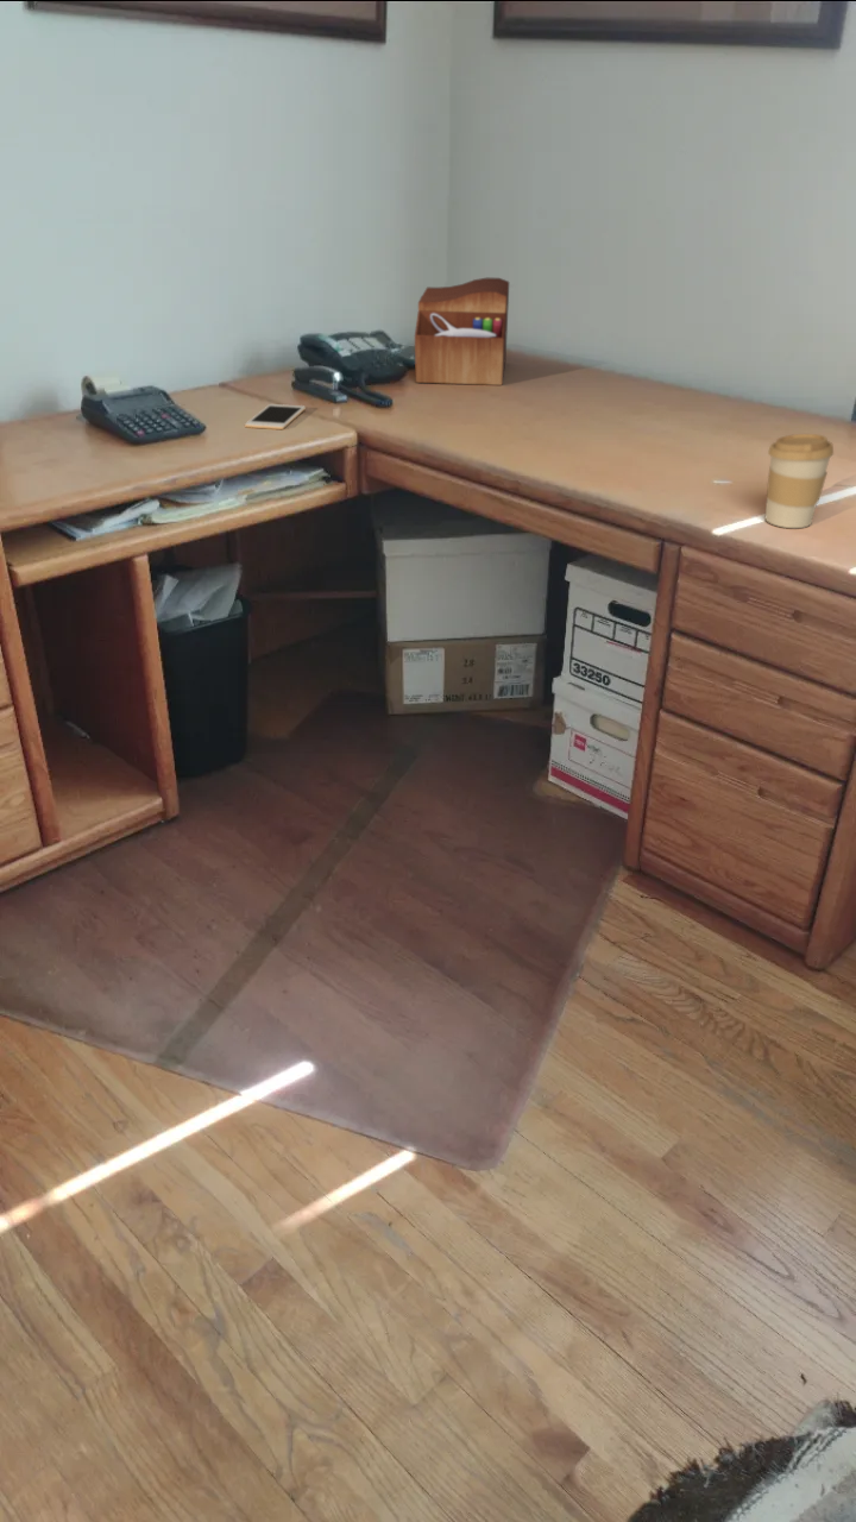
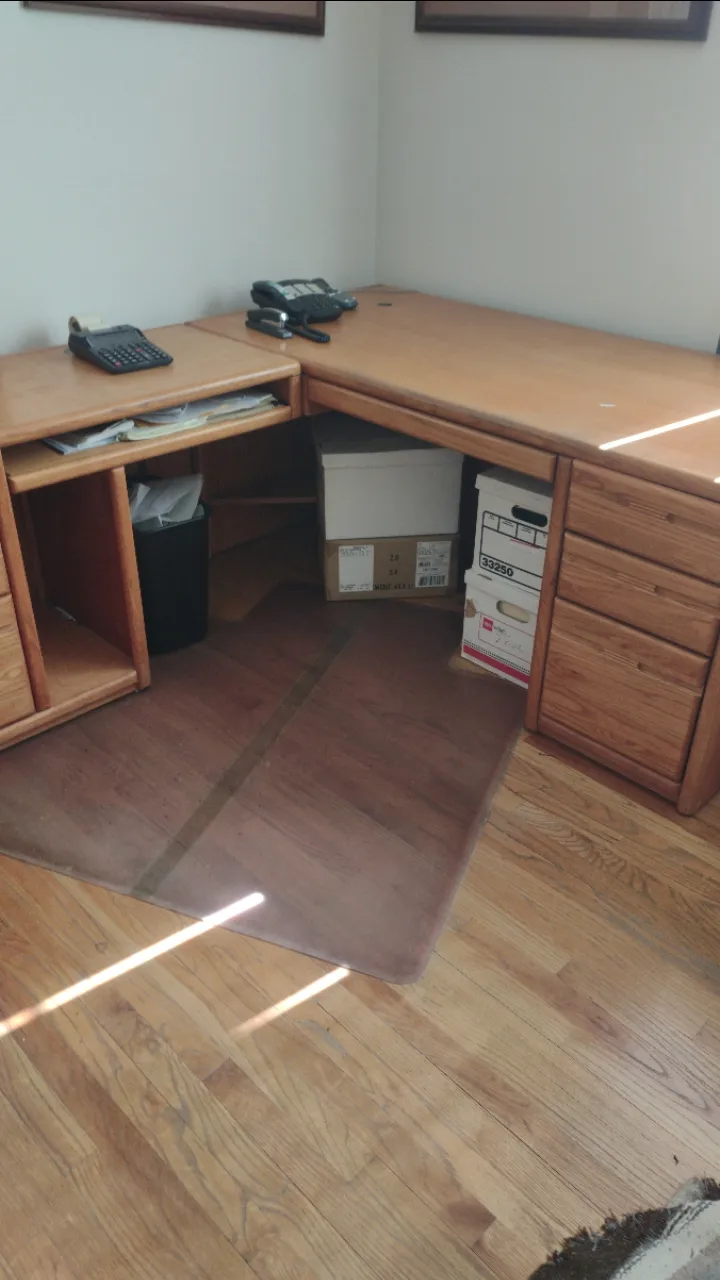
- coffee cup (795, 479)
- cell phone (276, 416)
- sewing box (460, 331)
